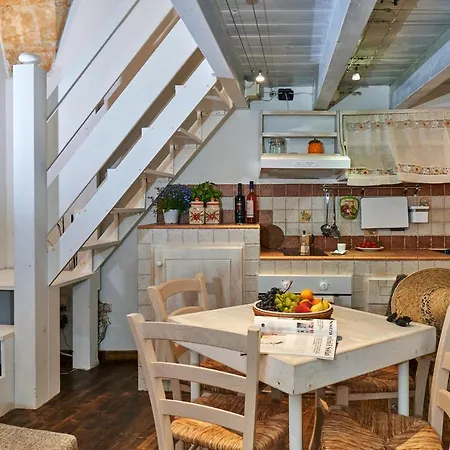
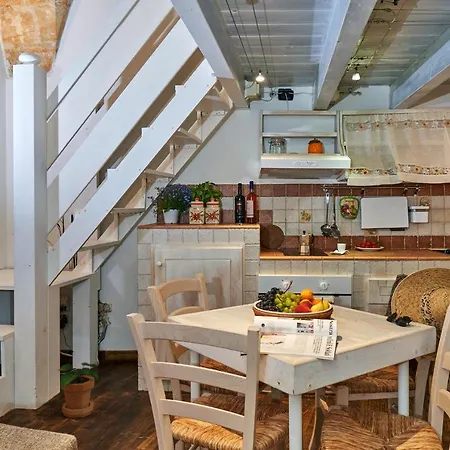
+ potted plant (73, 390)
